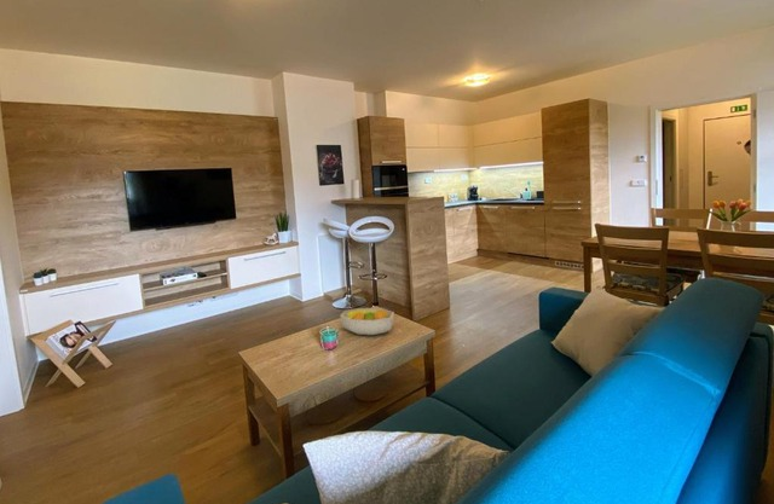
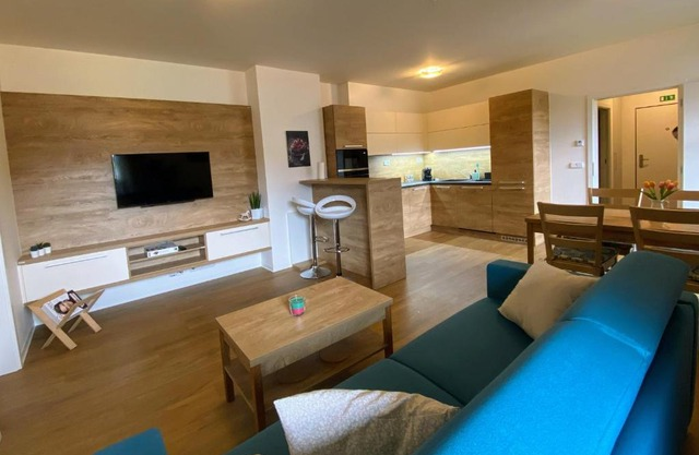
- fruit bowl (366, 318)
